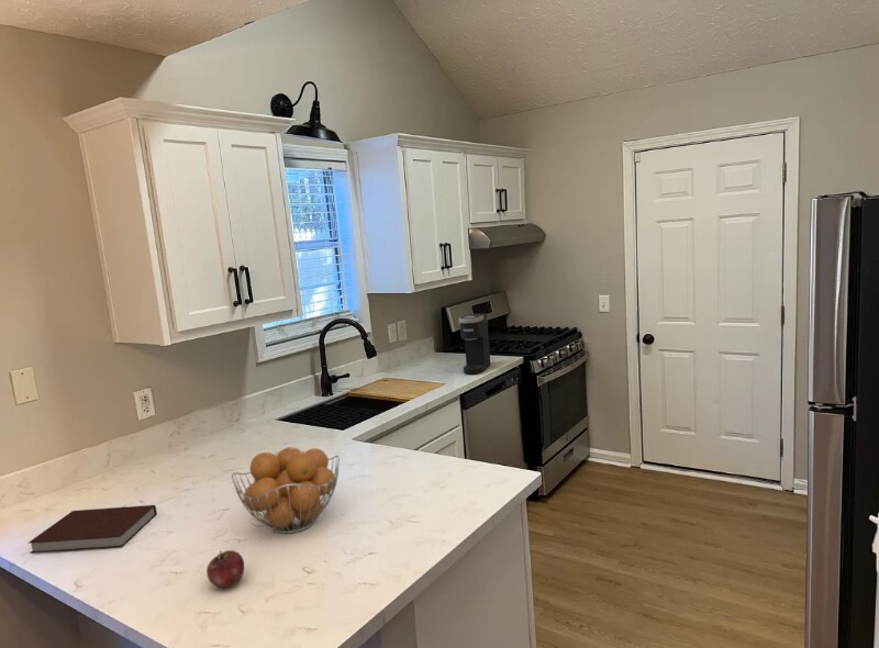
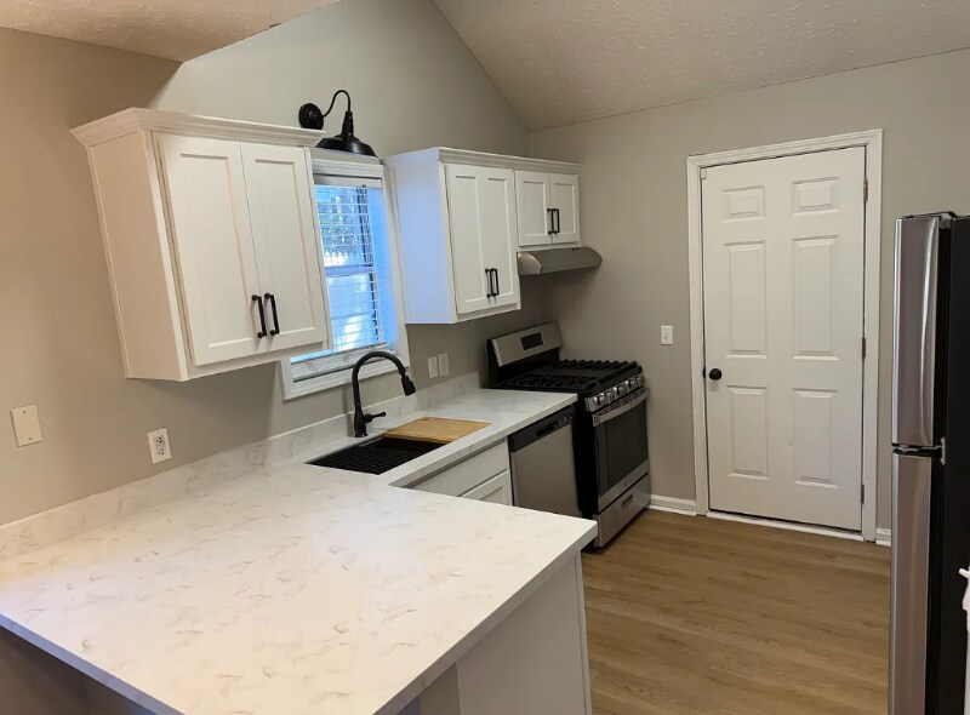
- coffee maker (475, 342)
- apple (225, 567)
- fruit basket (289, 487)
- notebook (96, 527)
